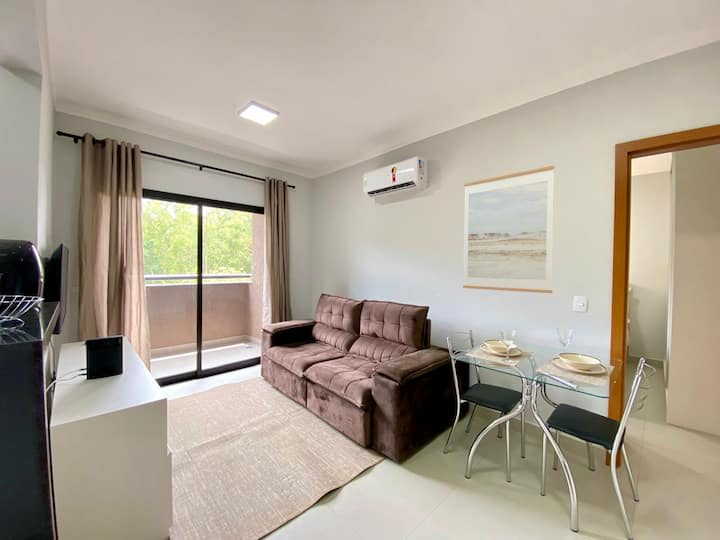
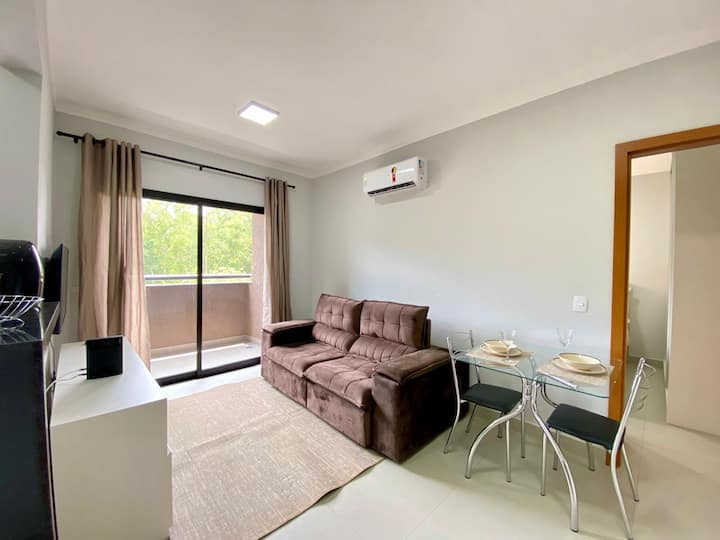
- wall art (504, 233)
